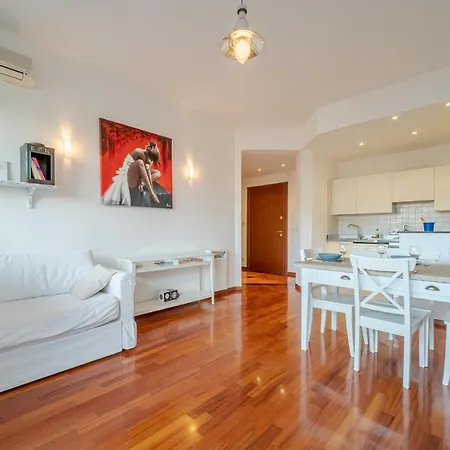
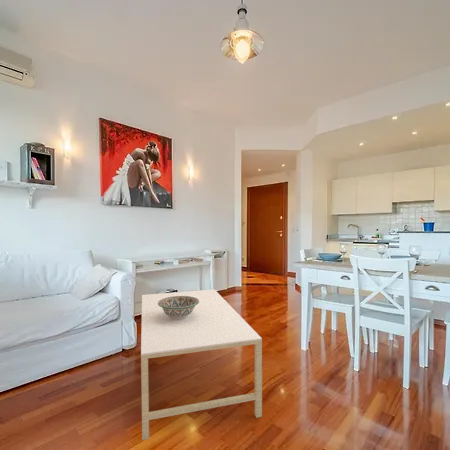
+ coffee table (189, 343)
+ decorative bowl (178, 308)
